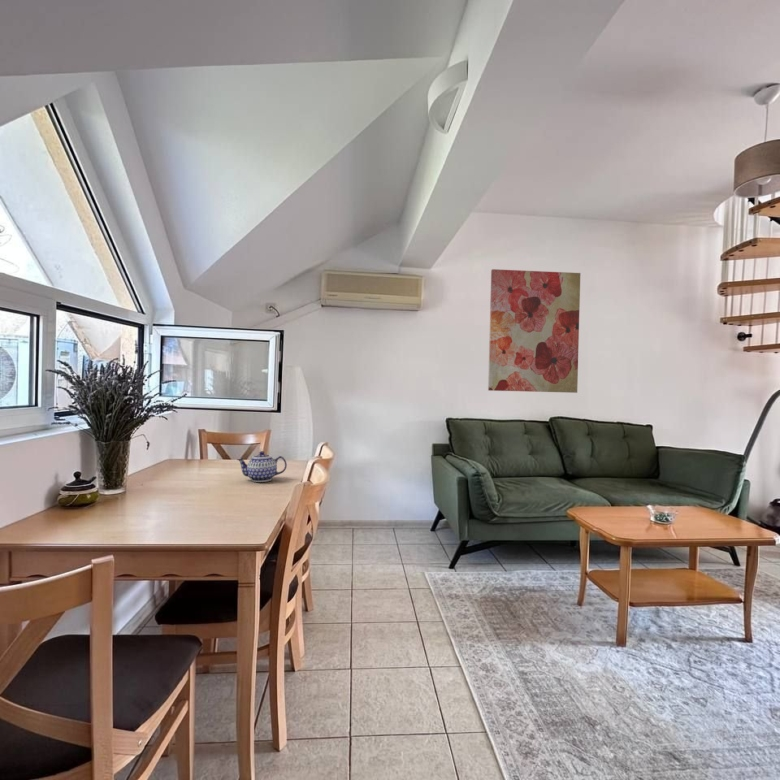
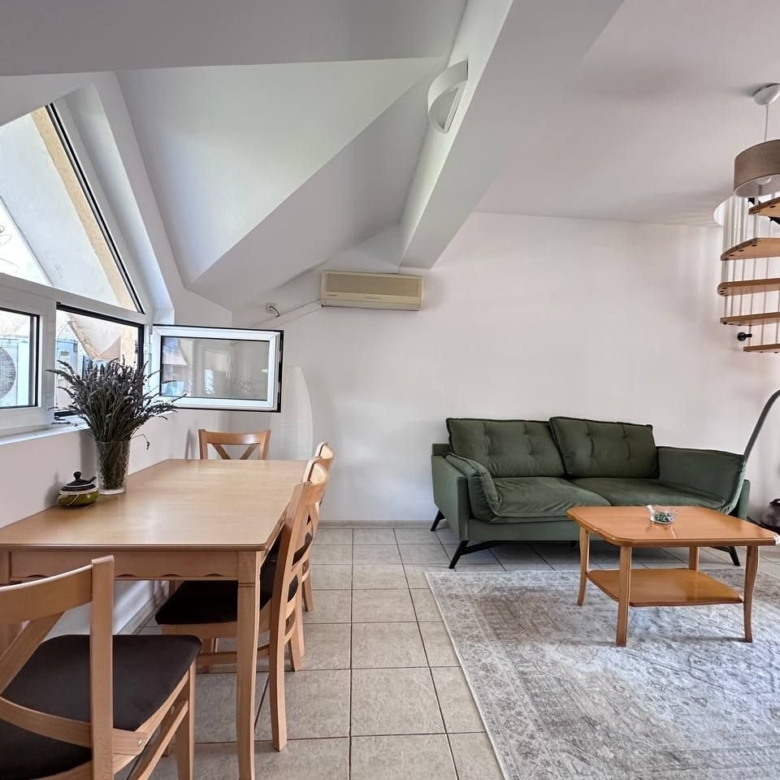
- wall art (534, 331)
- teapot (261, 465)
